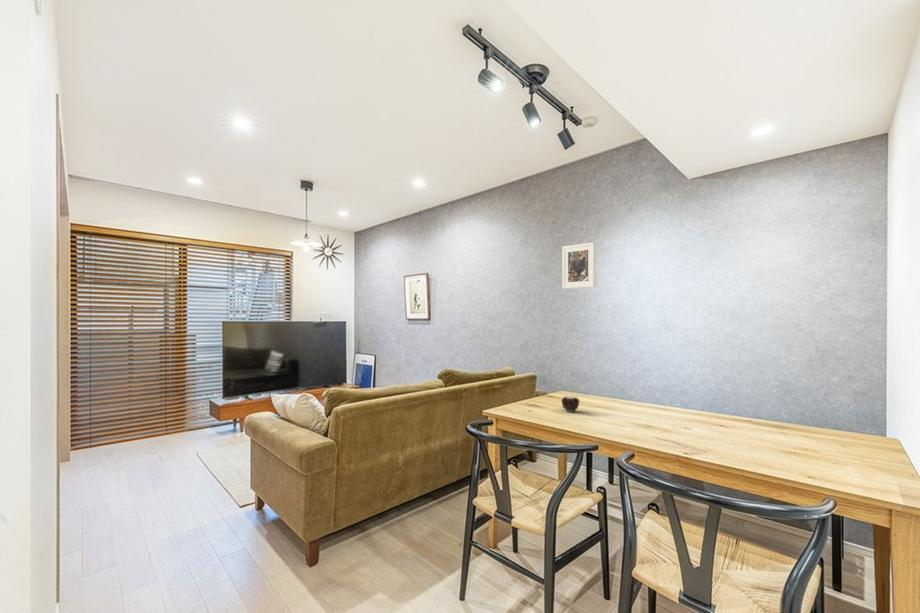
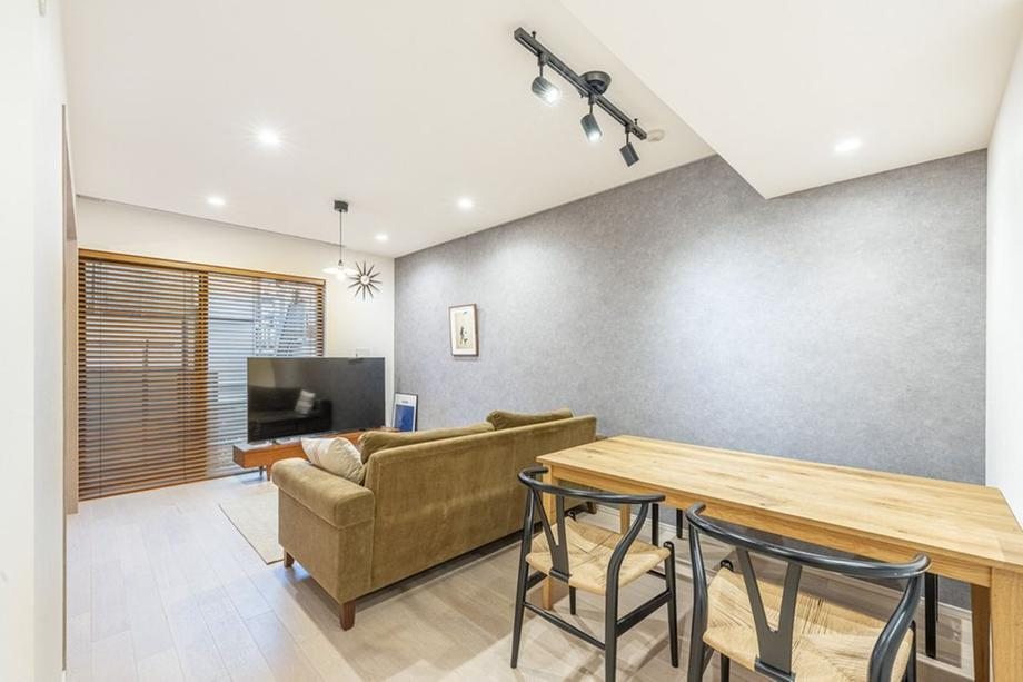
- candle (570, 402)
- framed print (578, 266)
